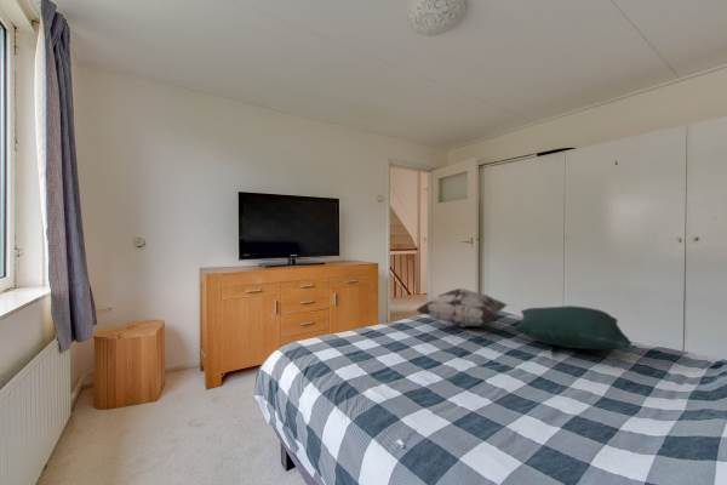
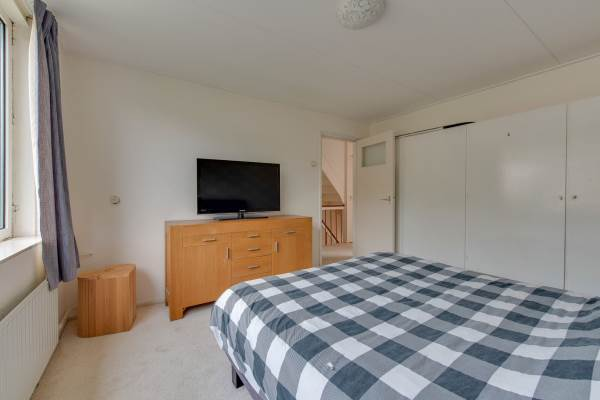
- pillow (566, 325)
- decorative pillow (462, 307)
